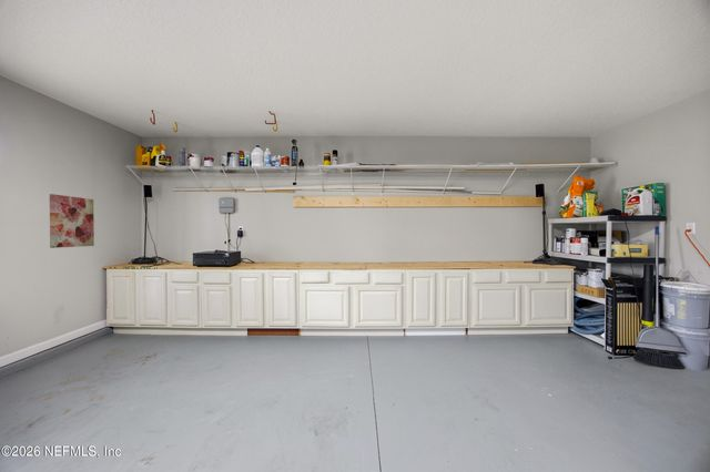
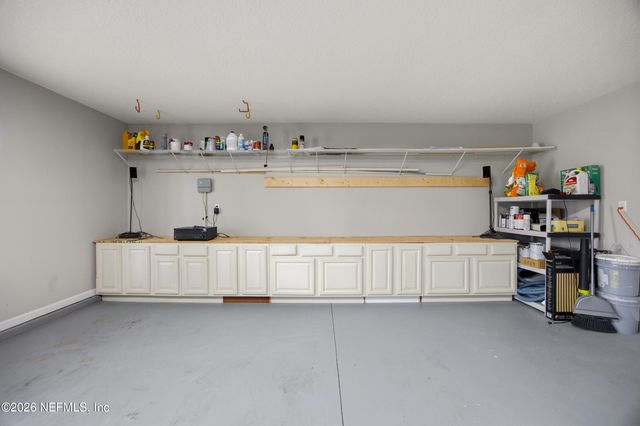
- wall art (73, 222)
